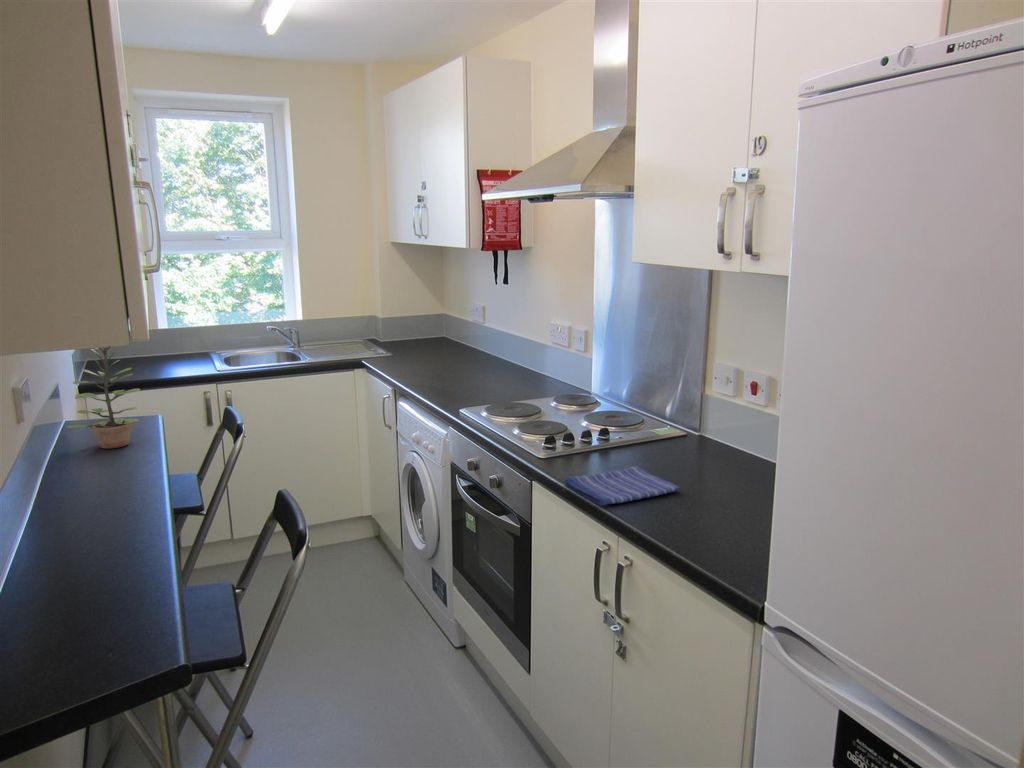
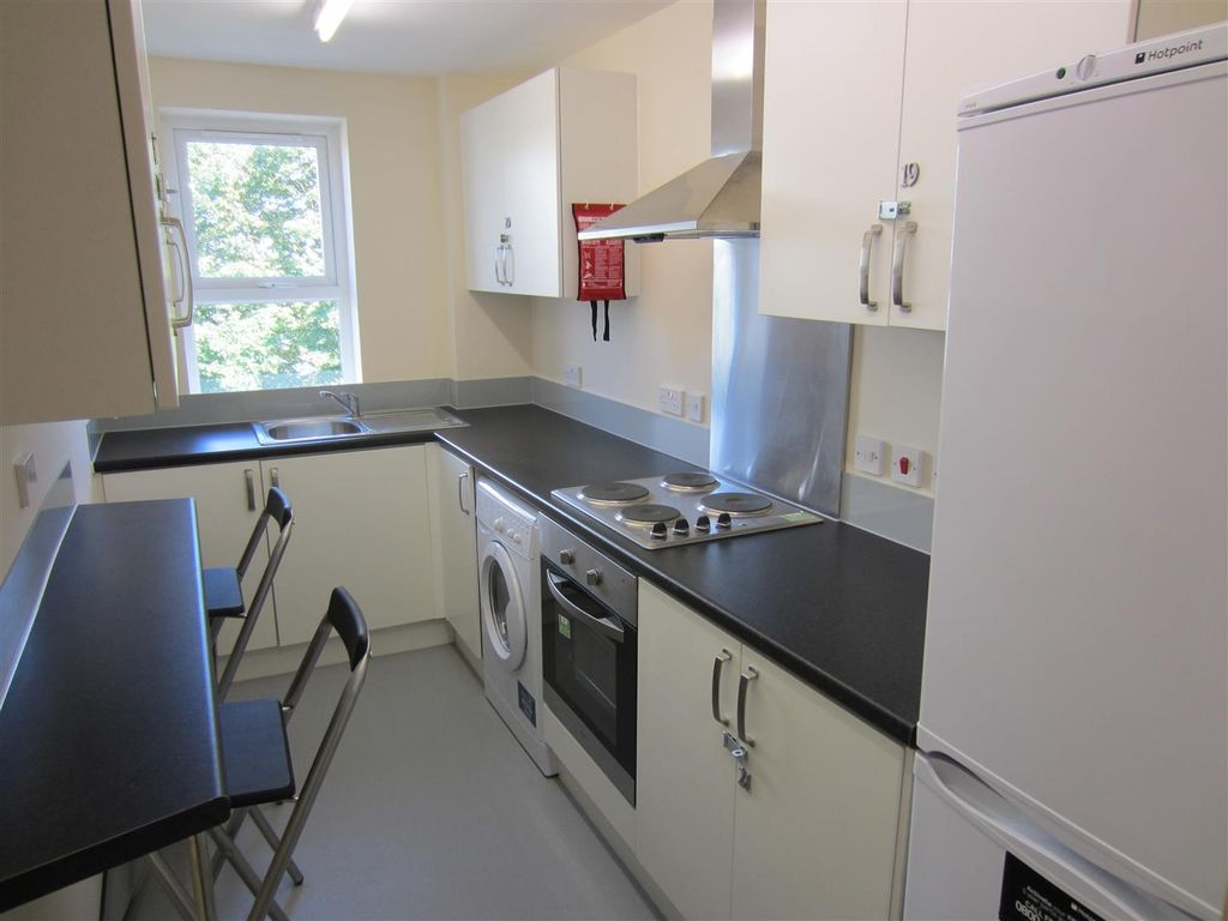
- plant (102, 388)
- dish towel (620, 483)
